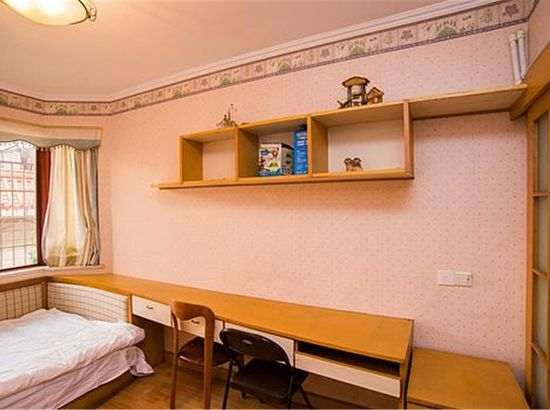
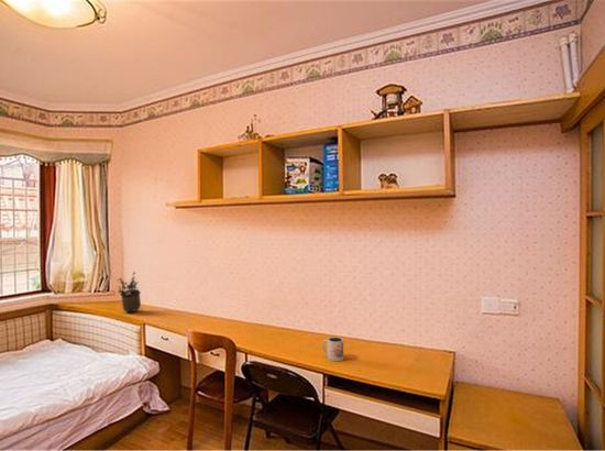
+ potted plant (130, 292)
+ mug (332, 348)
